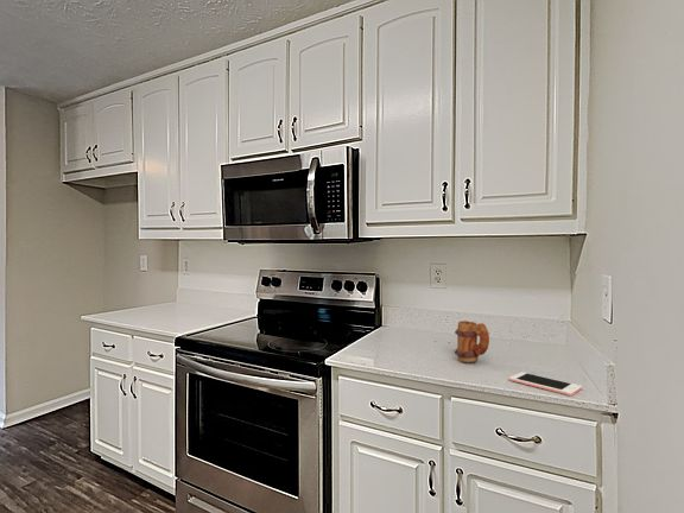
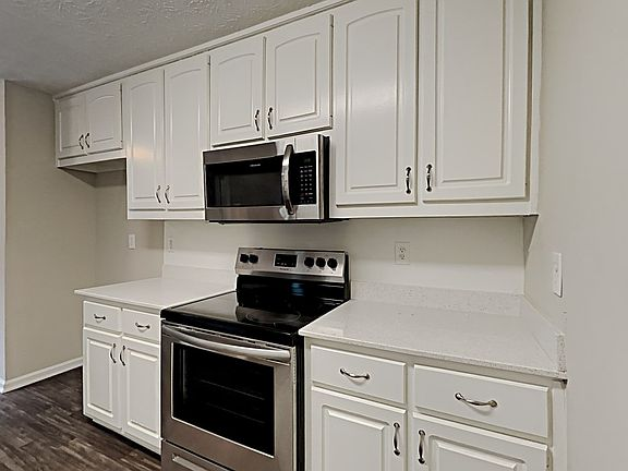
- mug (471, 342)
- cell phone (544, 382)
